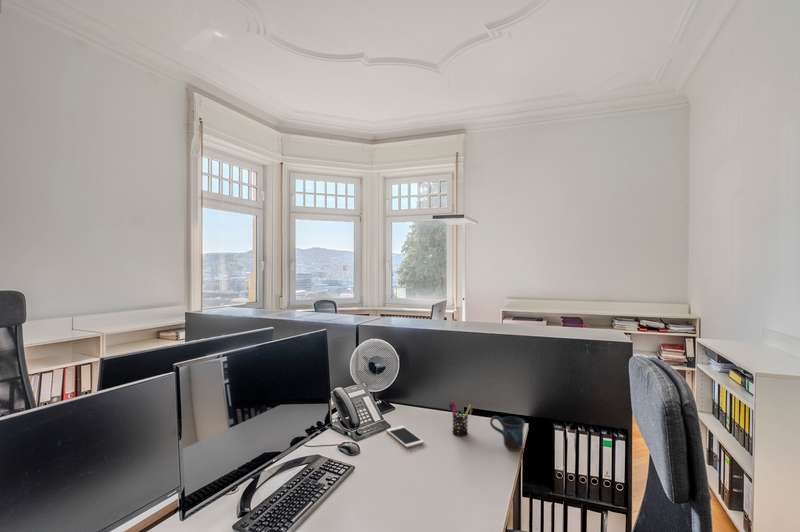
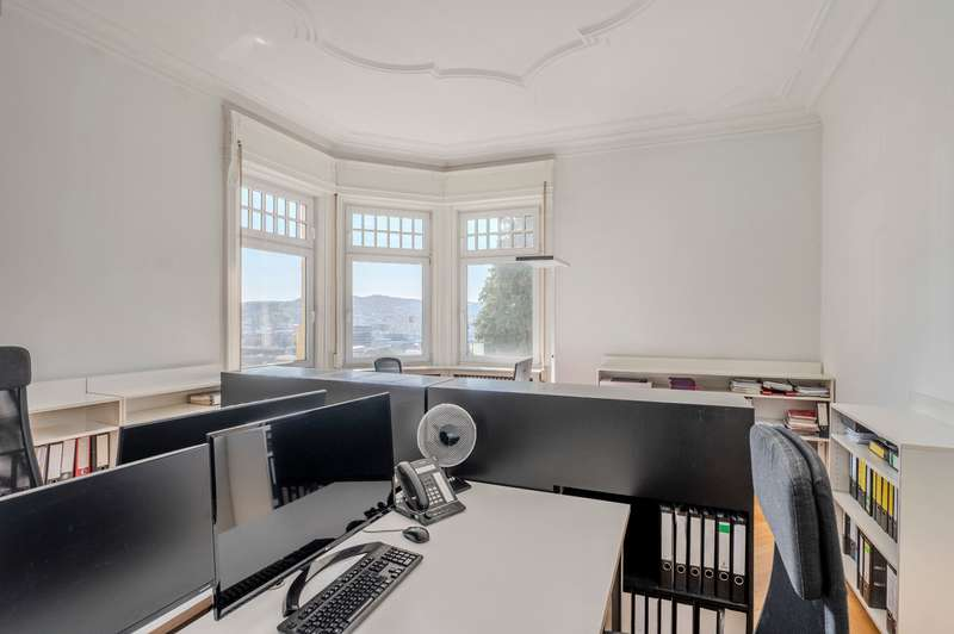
- cell phone (404, 436)
- mug (508, 431)
- pen holder (459, 417)
